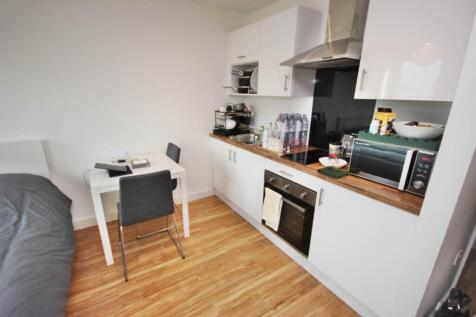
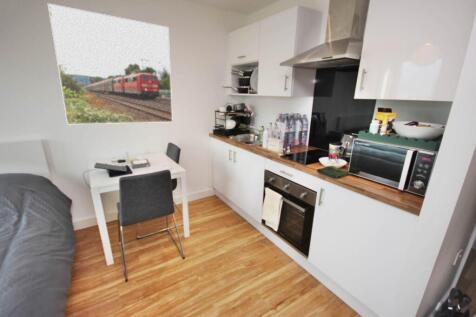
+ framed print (120, 73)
